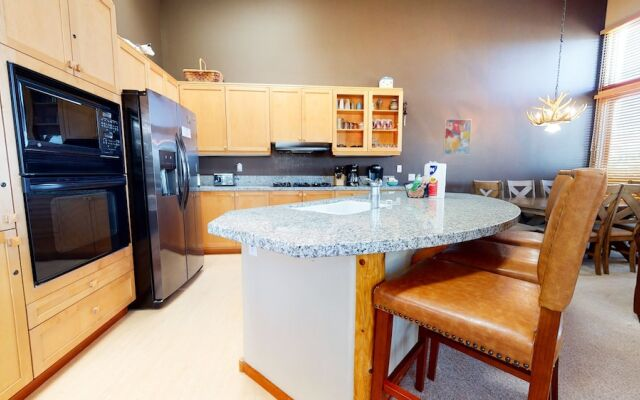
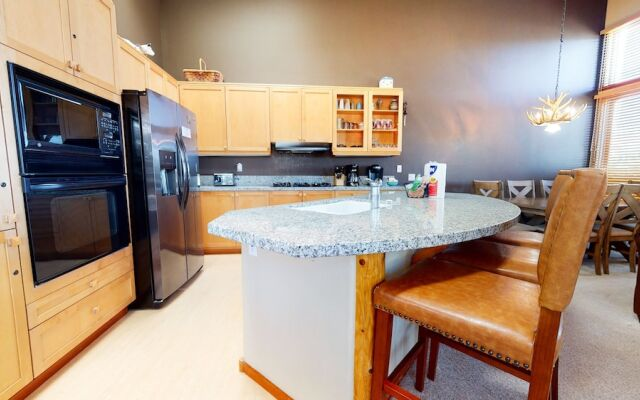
- wall art (457, 137)
